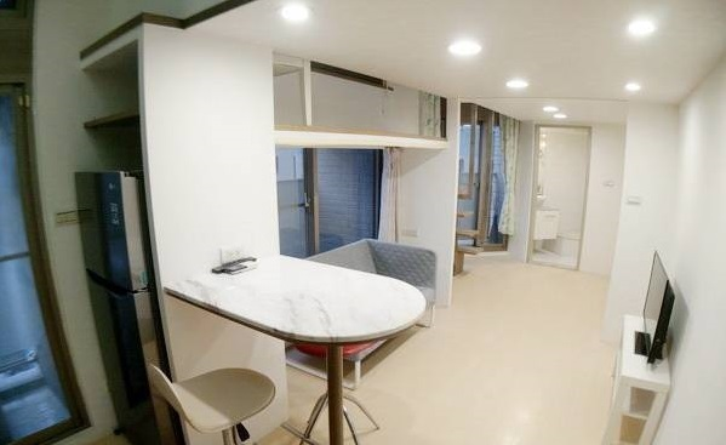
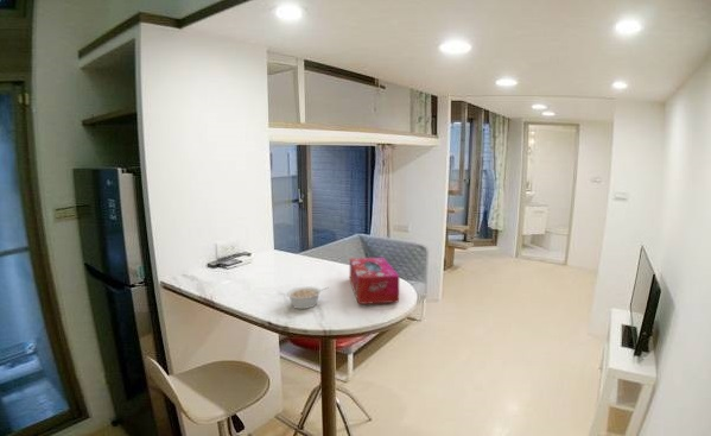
+ legume (305, 296)
+ tissue box (372, 278)
